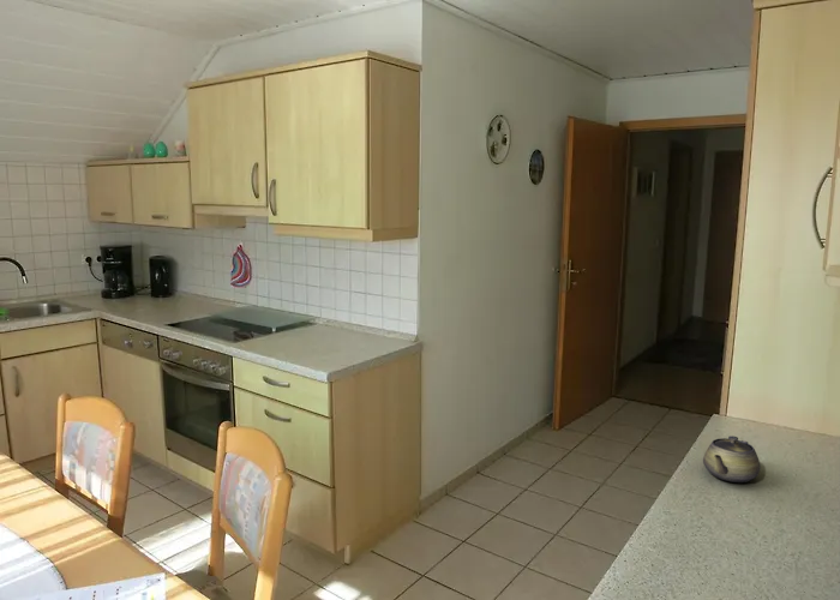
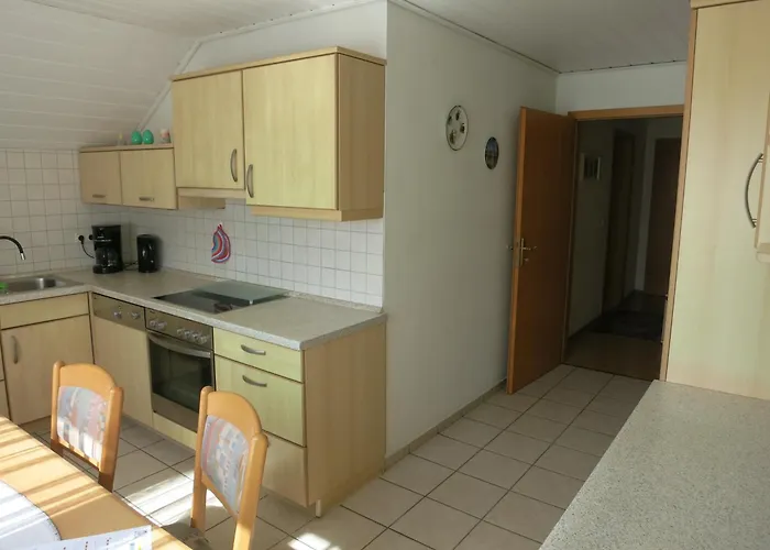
- teapot (730, 456)
